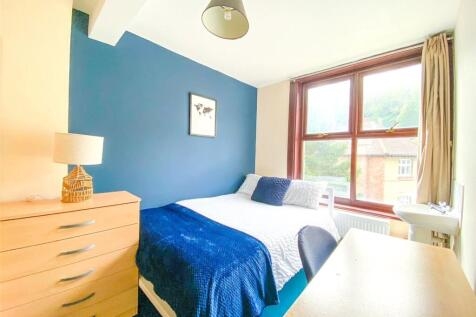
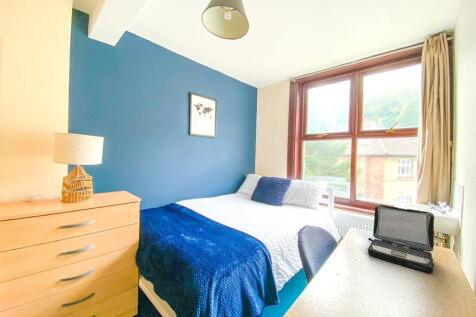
+ laptop (399, 232)
